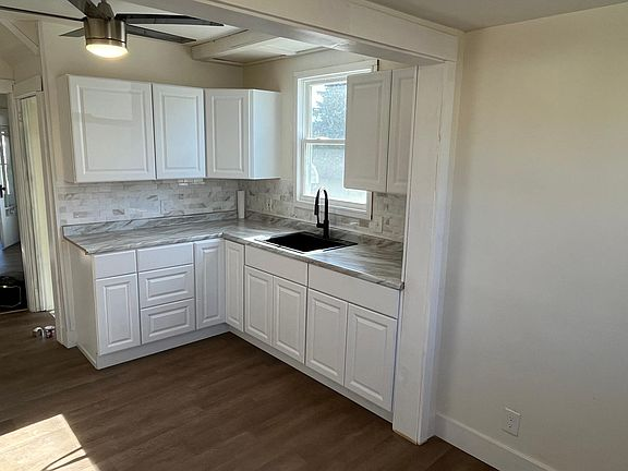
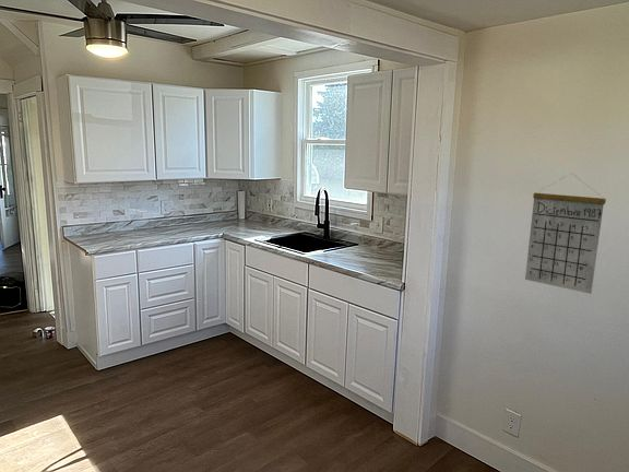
+ calendar (563, 231)
